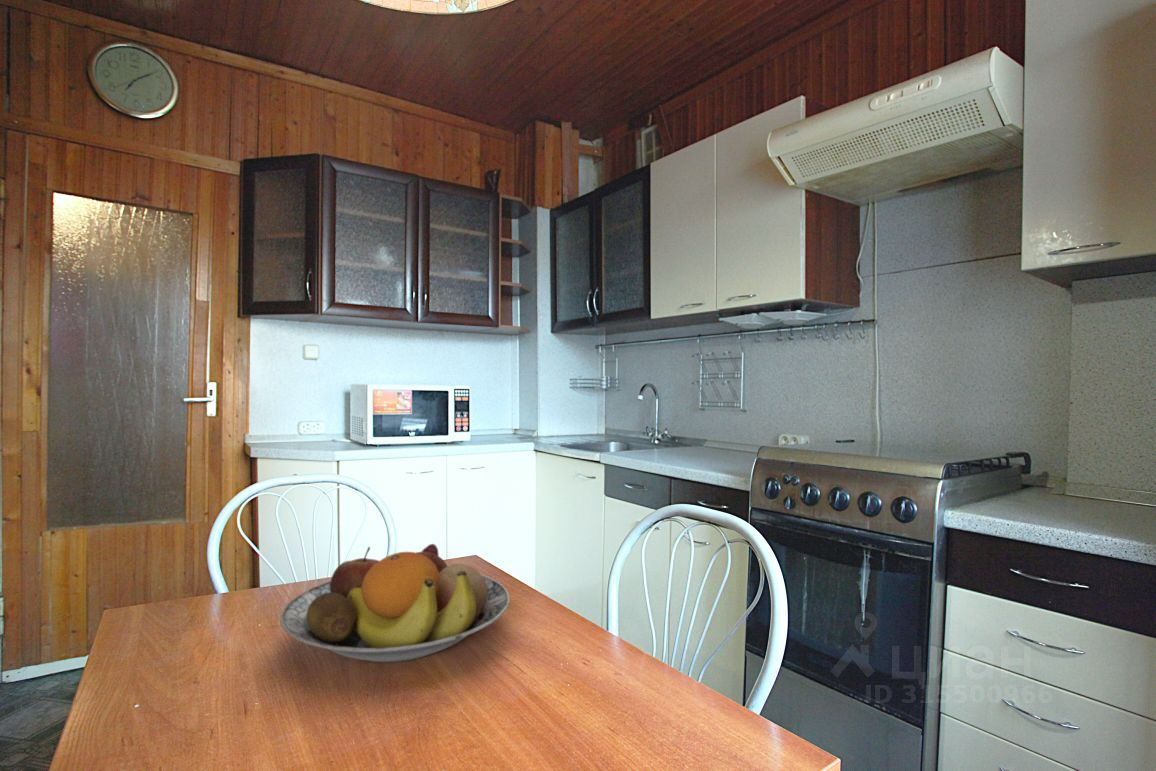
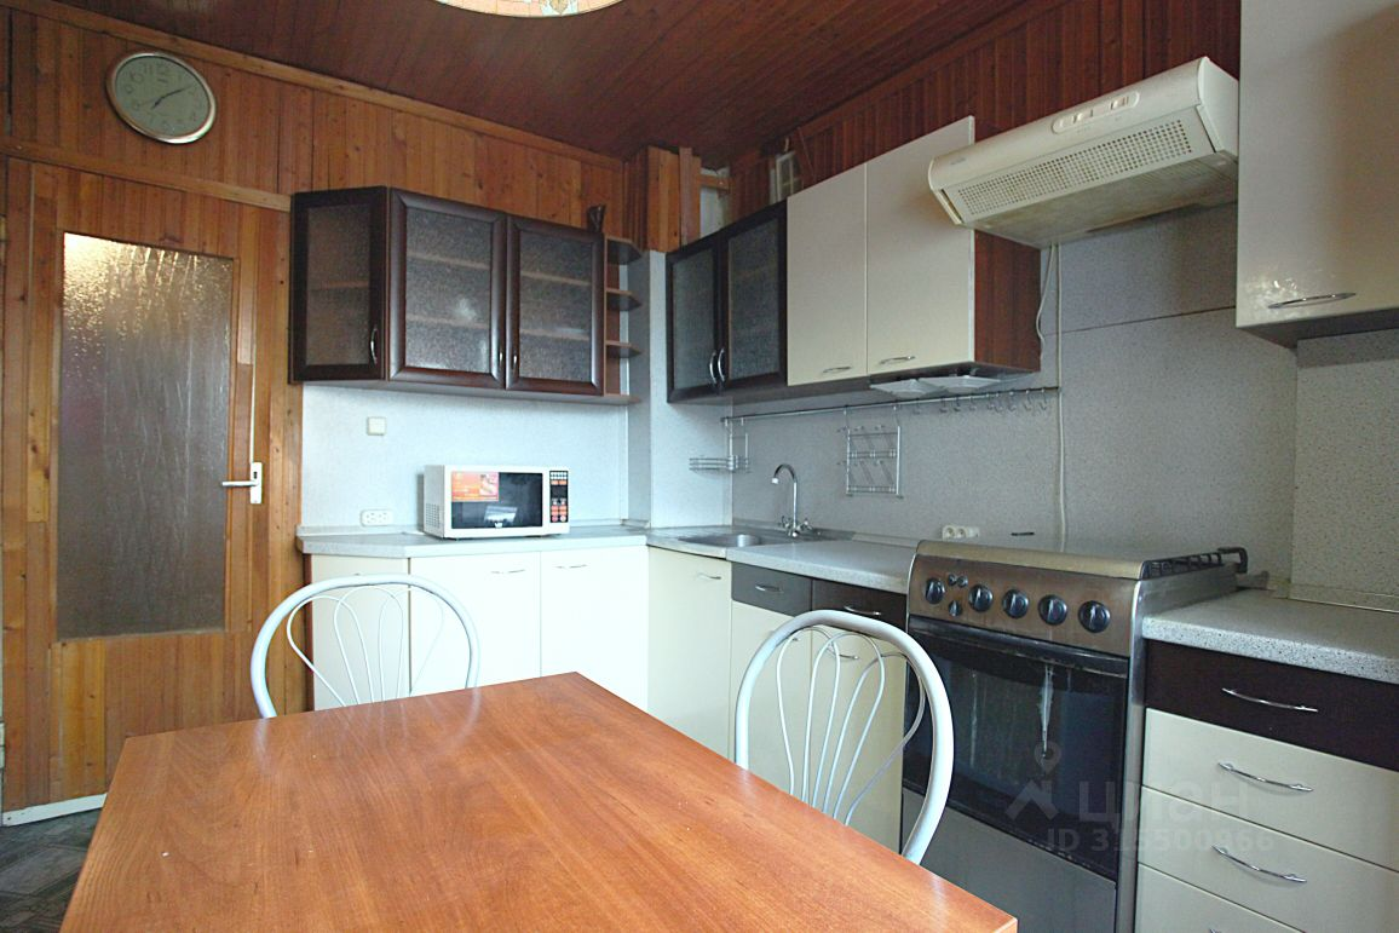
- fruit bowl (401, 592)
